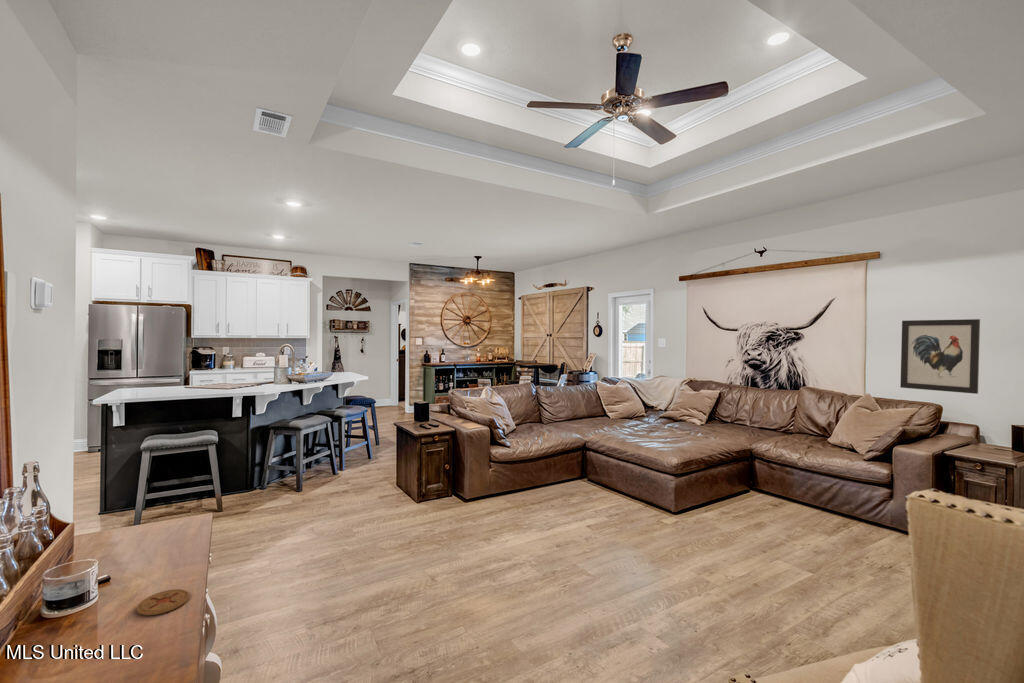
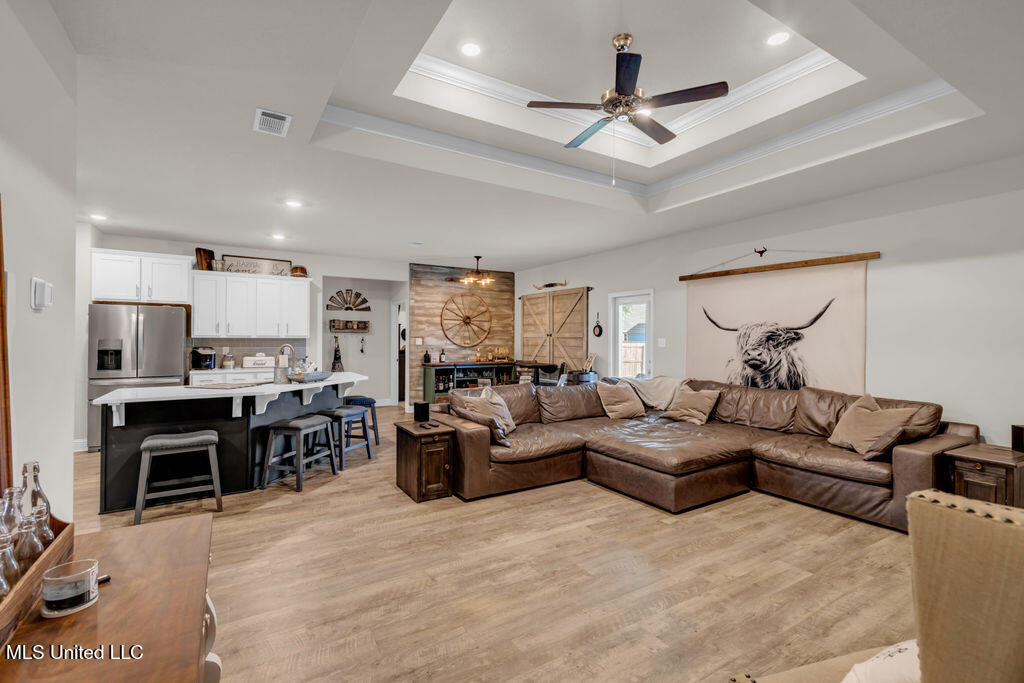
- wall art (938, 355)
- coaster (163, 601)
